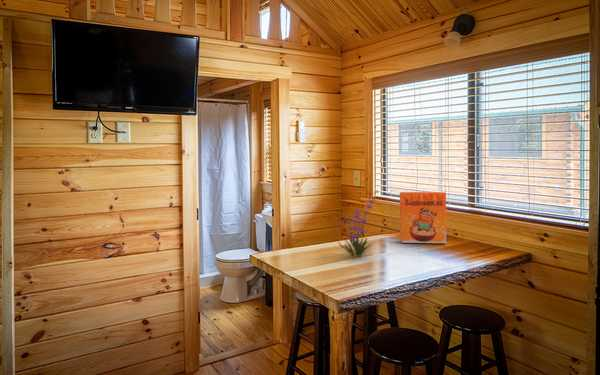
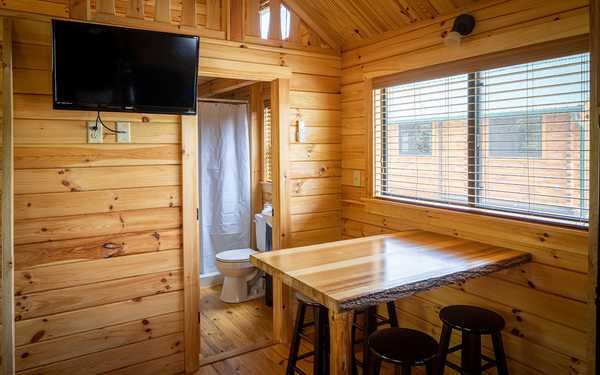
- plant (357, 226)
- cereal box (422, 217)
